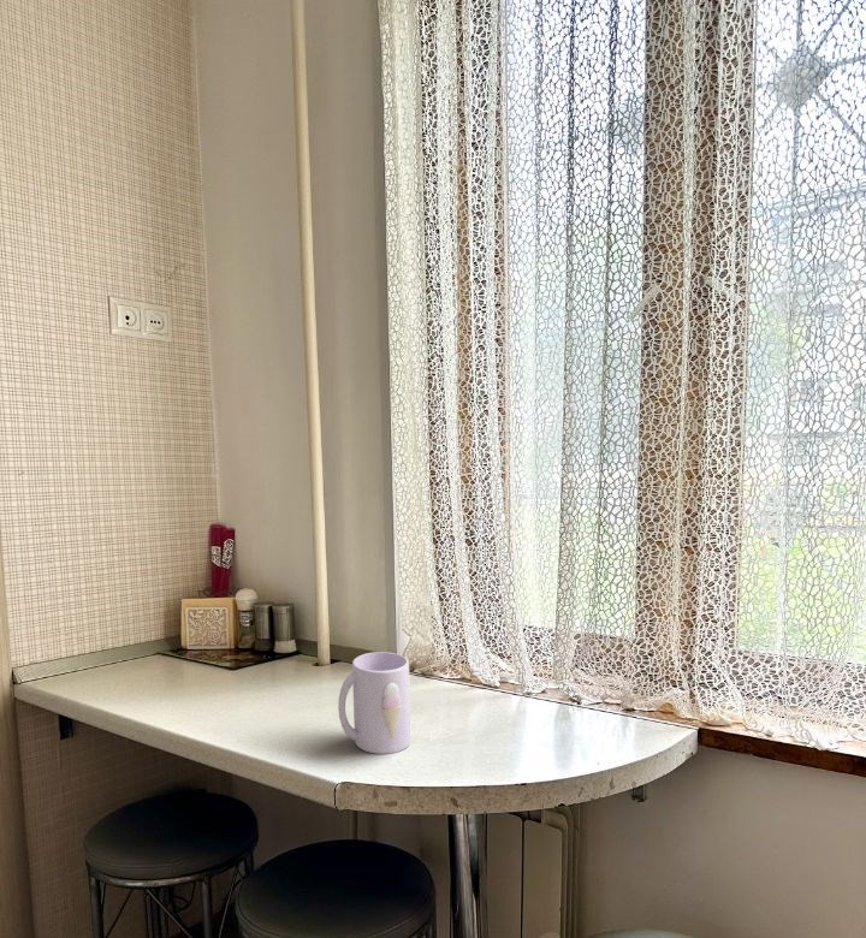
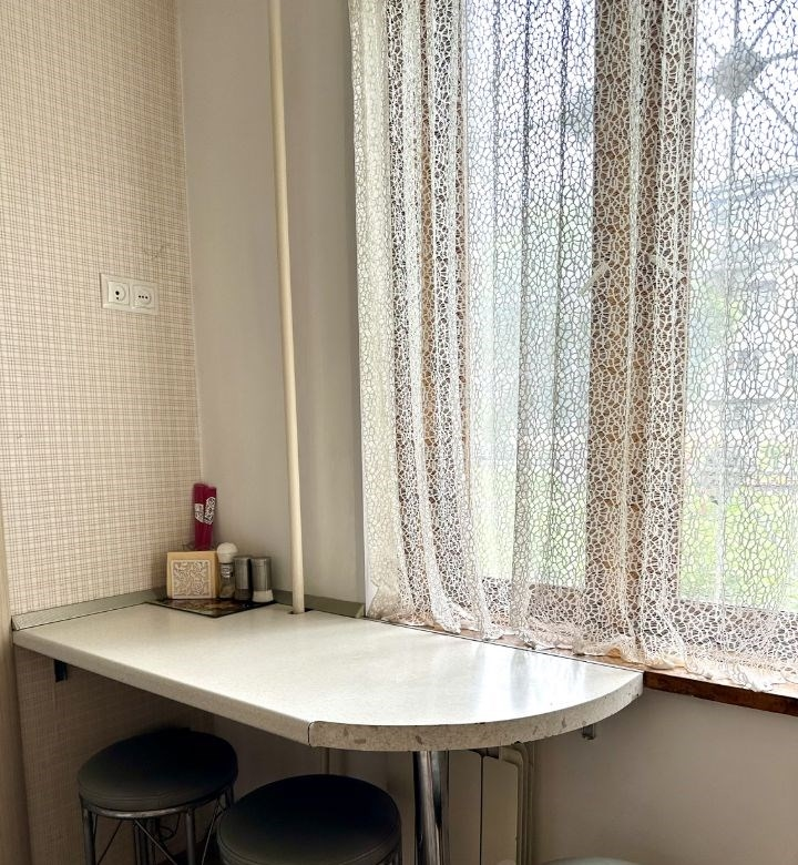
- mug (373, 702)
